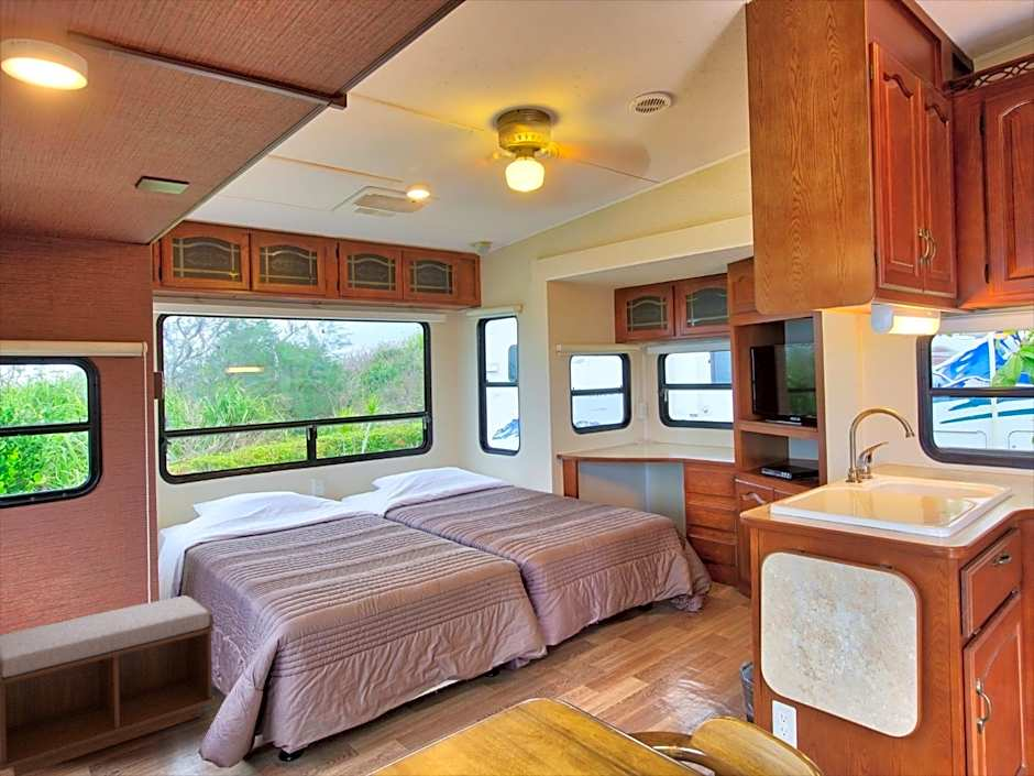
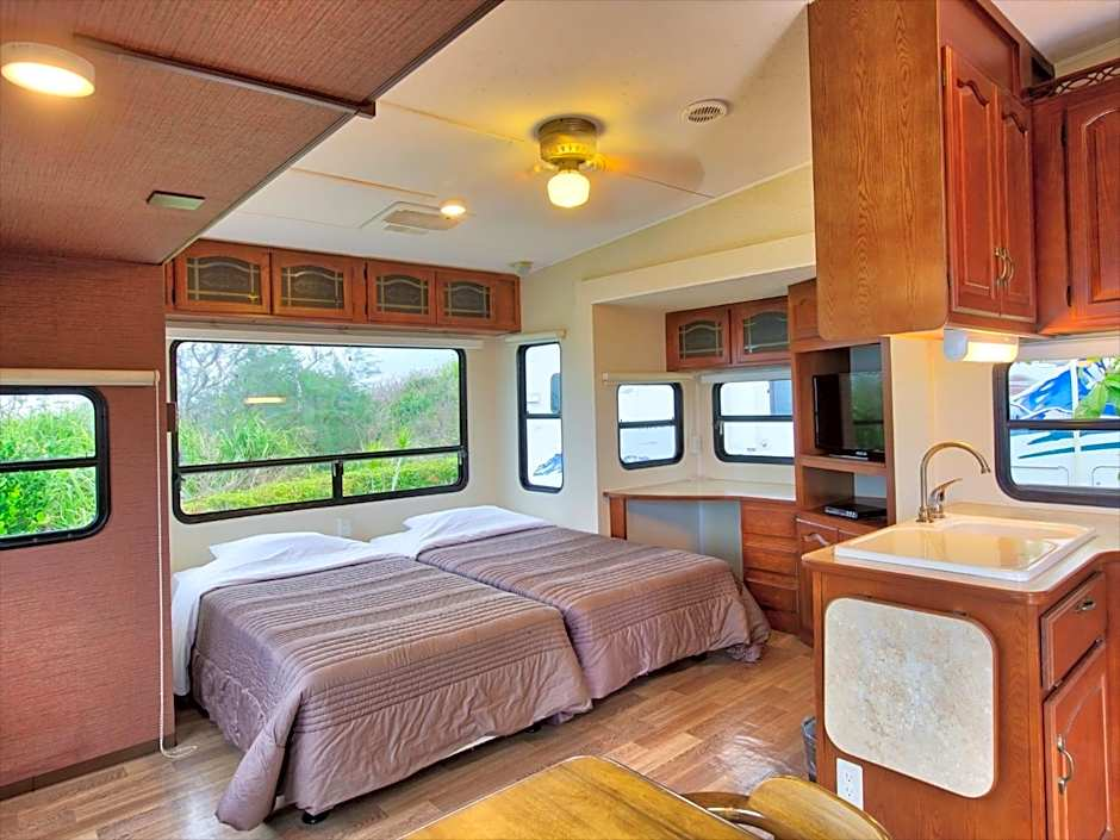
- bench (108, 675)
